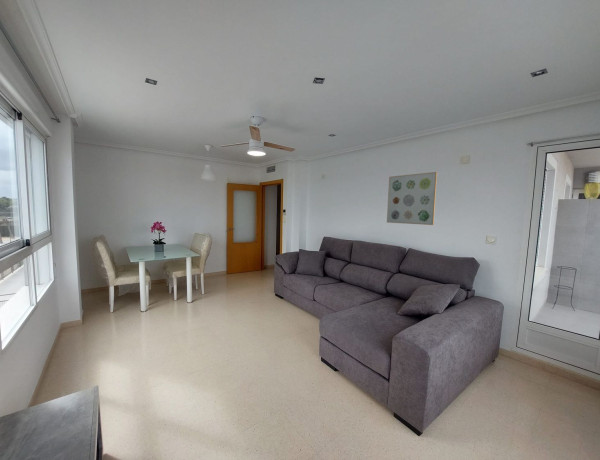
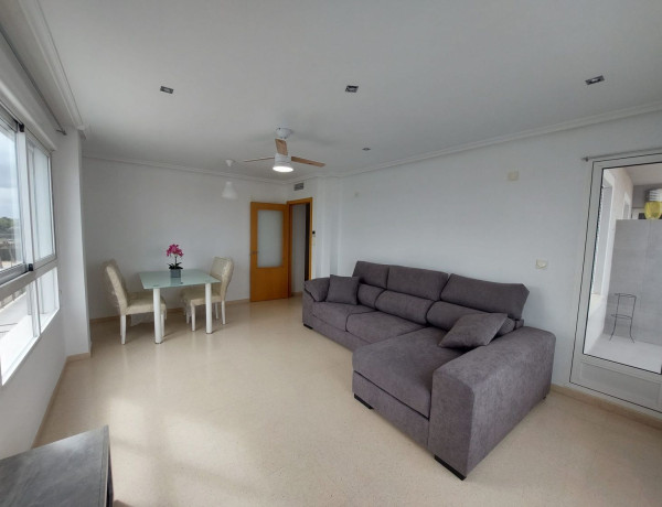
- wall art (409, 199)
